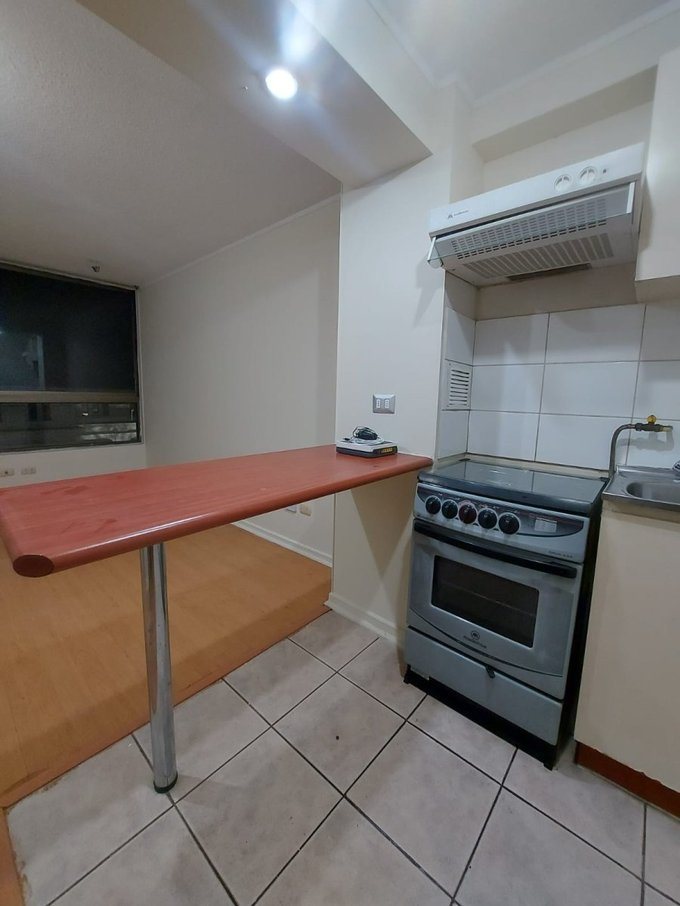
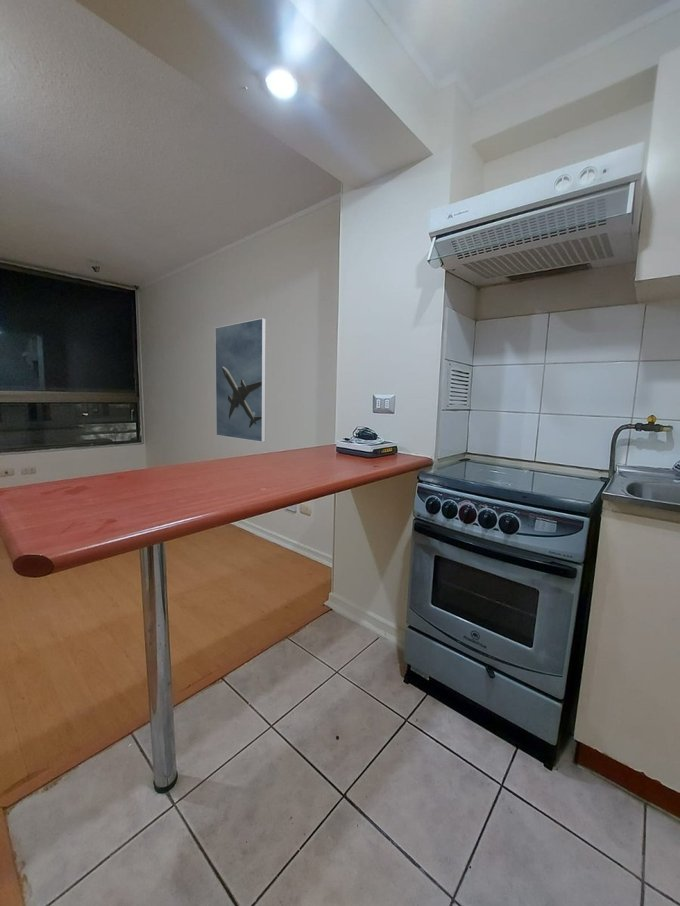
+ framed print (238, 382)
